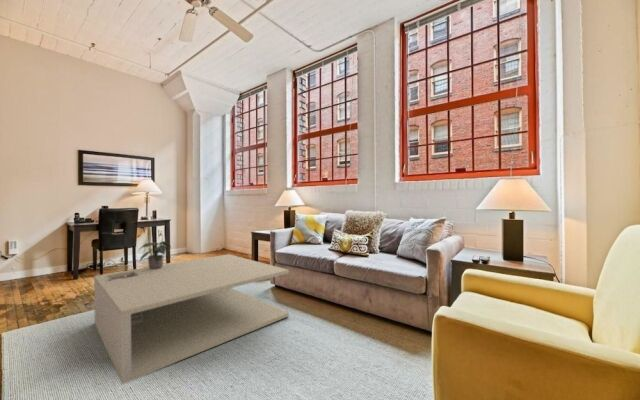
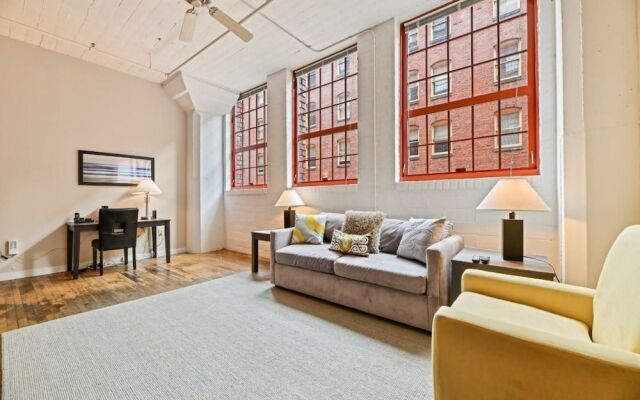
- potted plant (155, 253)
- coffee table (194, 295)
